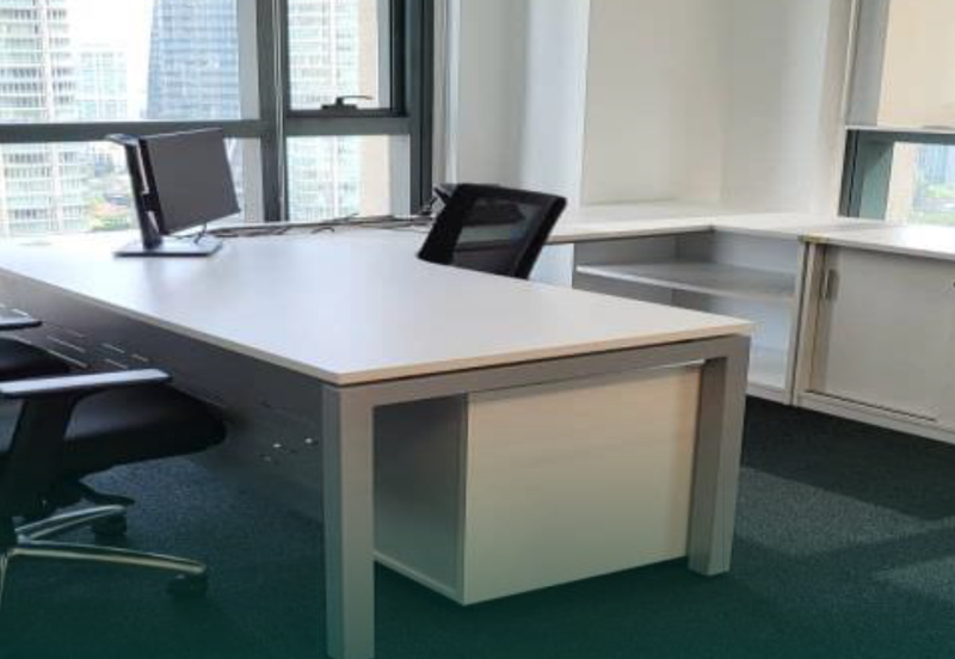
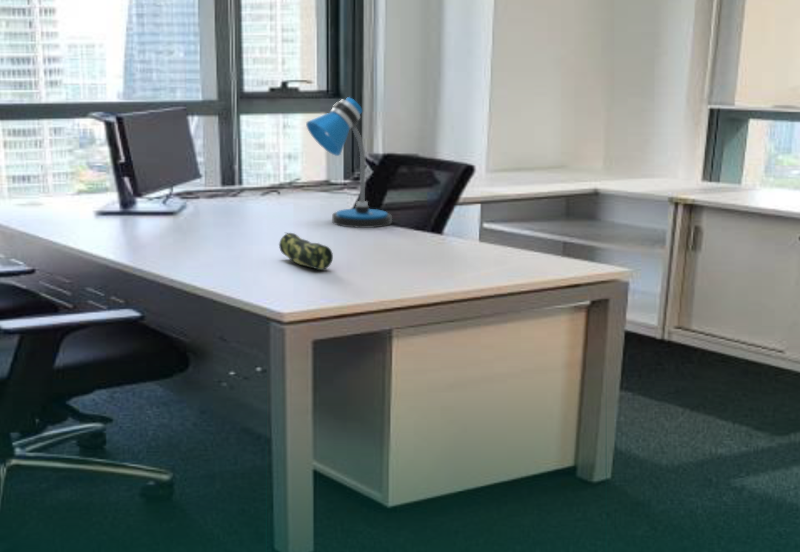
+ desk lamp (360, 161)
+ pencil case (304, 251)
